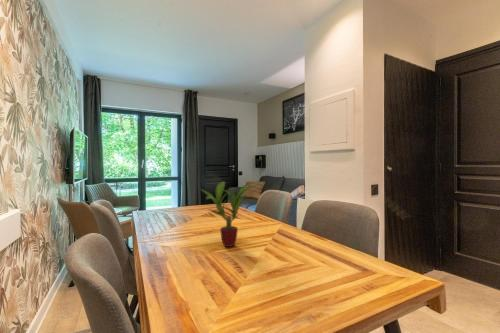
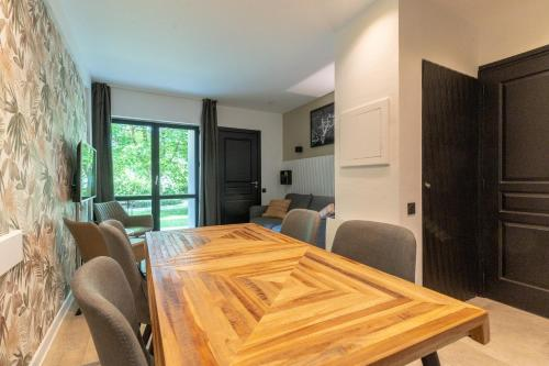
- potted plant (233, 214)
